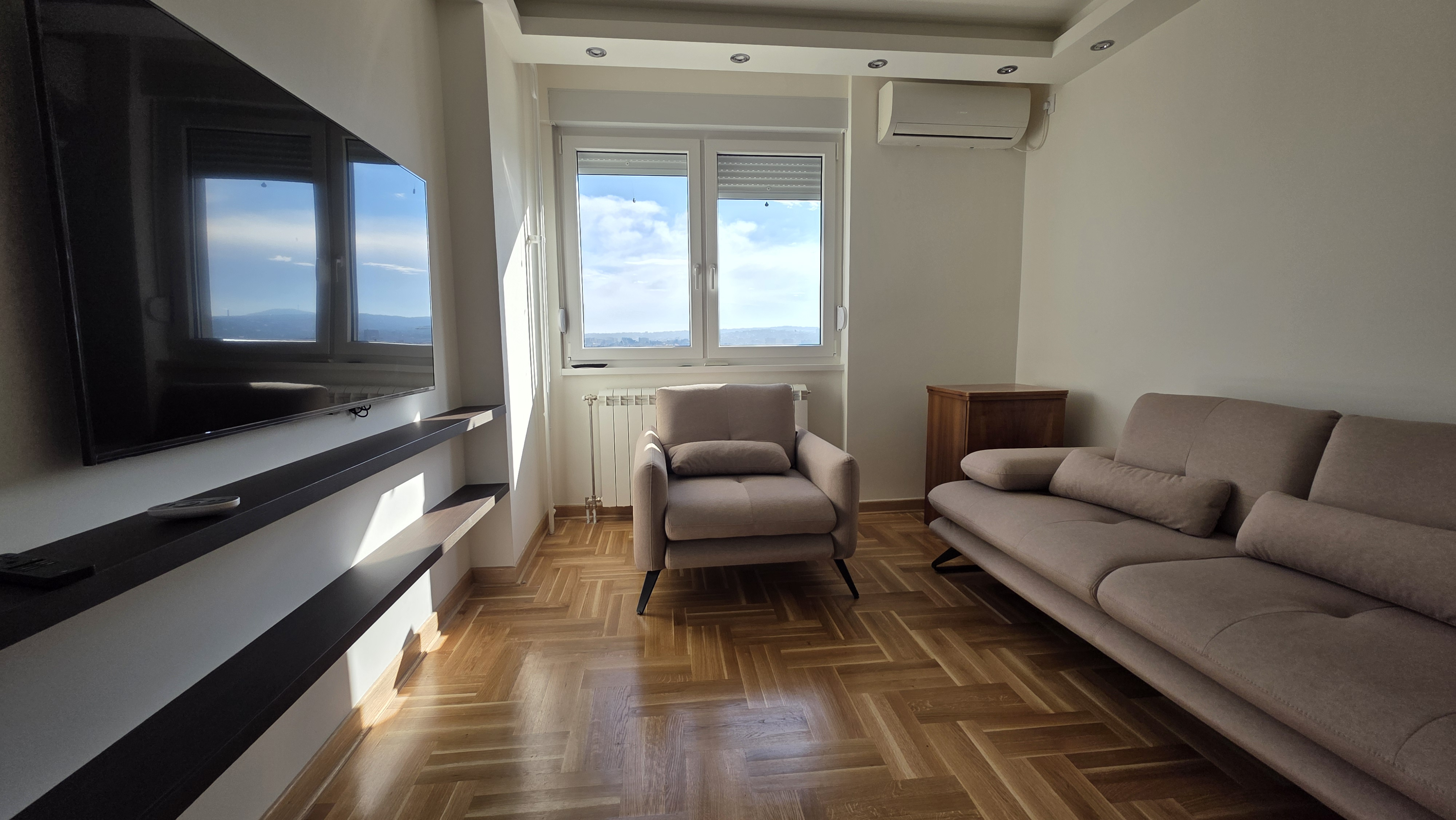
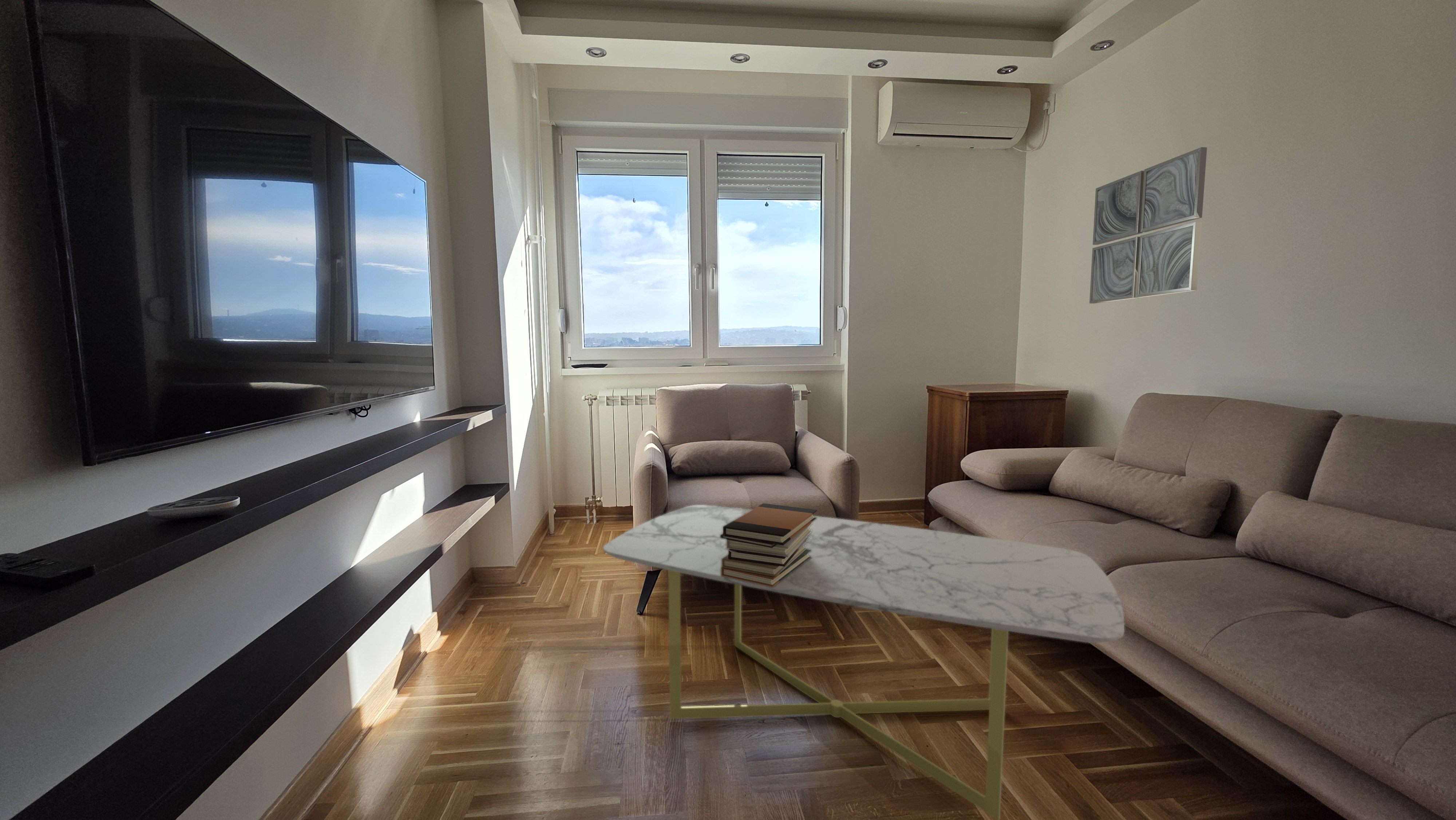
+ coffee table (844, 604)
+ book stack (771, 541)
+ wall art (1142, 235)
